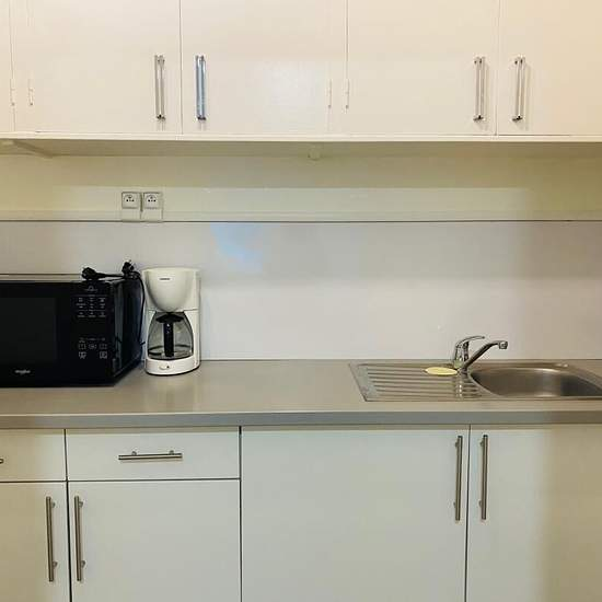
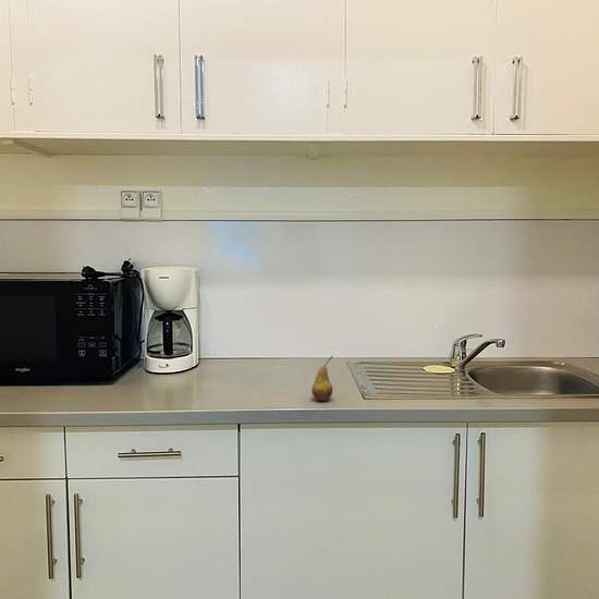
+ fruit (321, 378)
